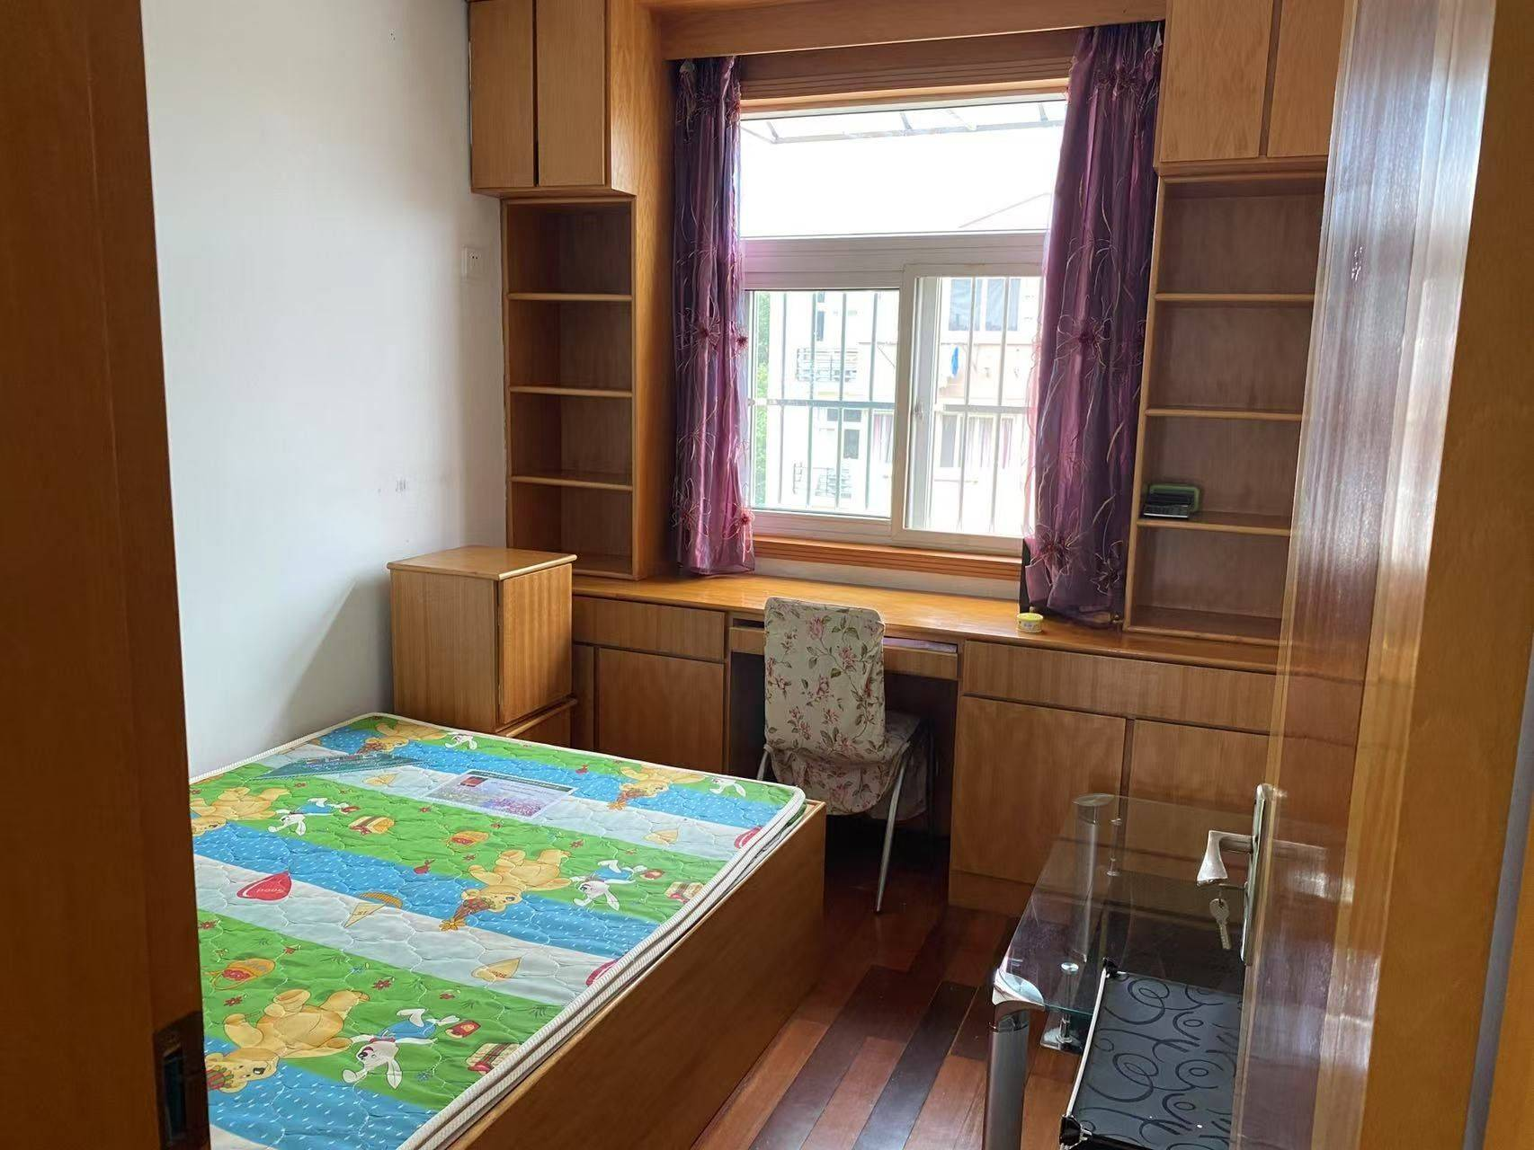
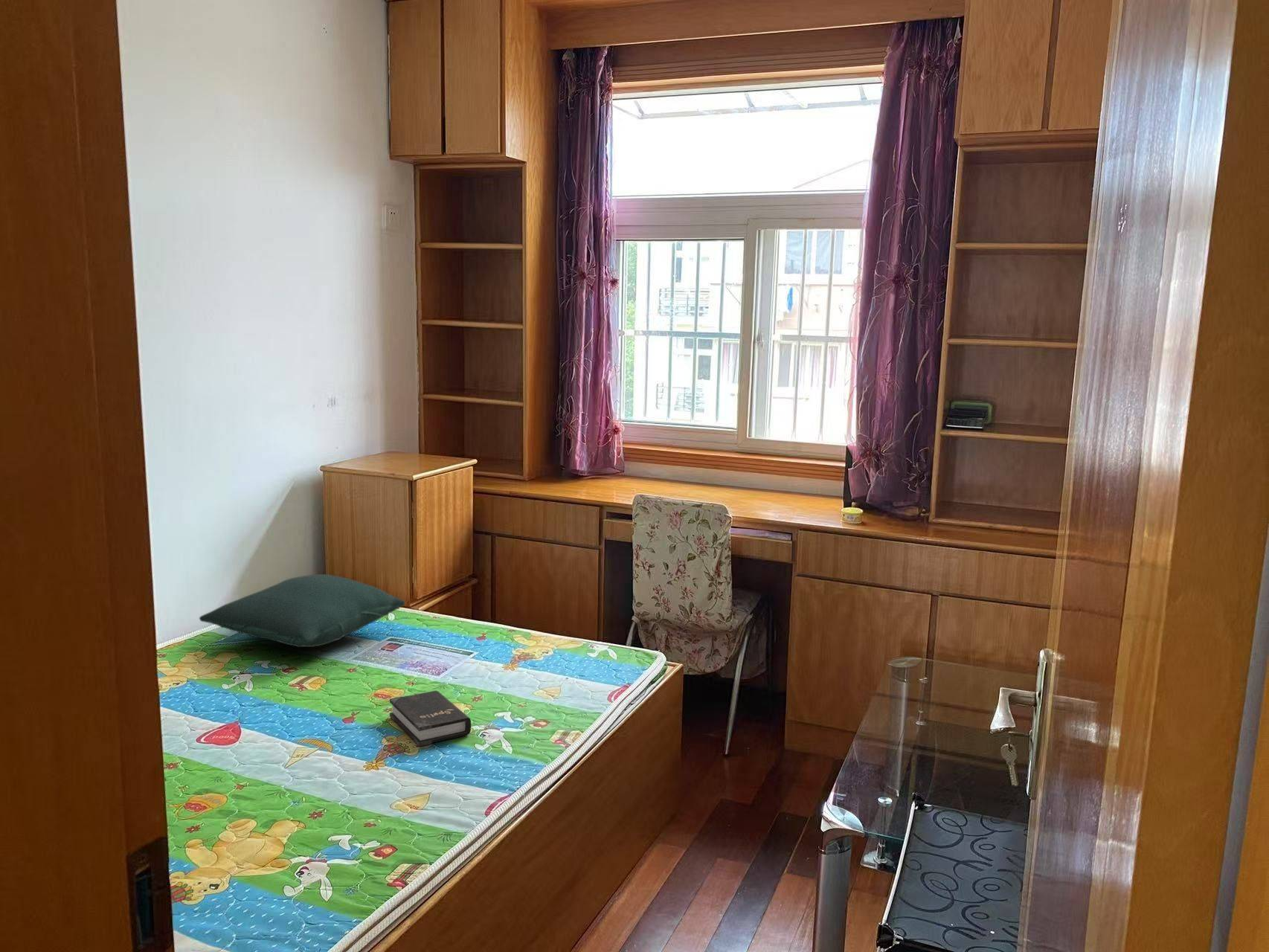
+ pillow (305, 611)
+ hardback book (429, 715)
